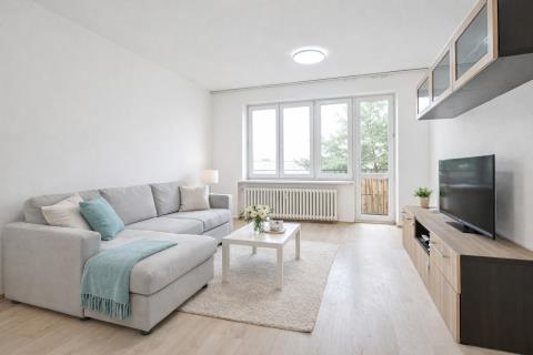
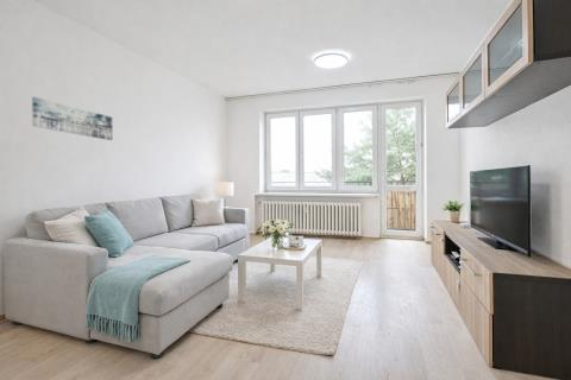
+ wall art (76, 121)
